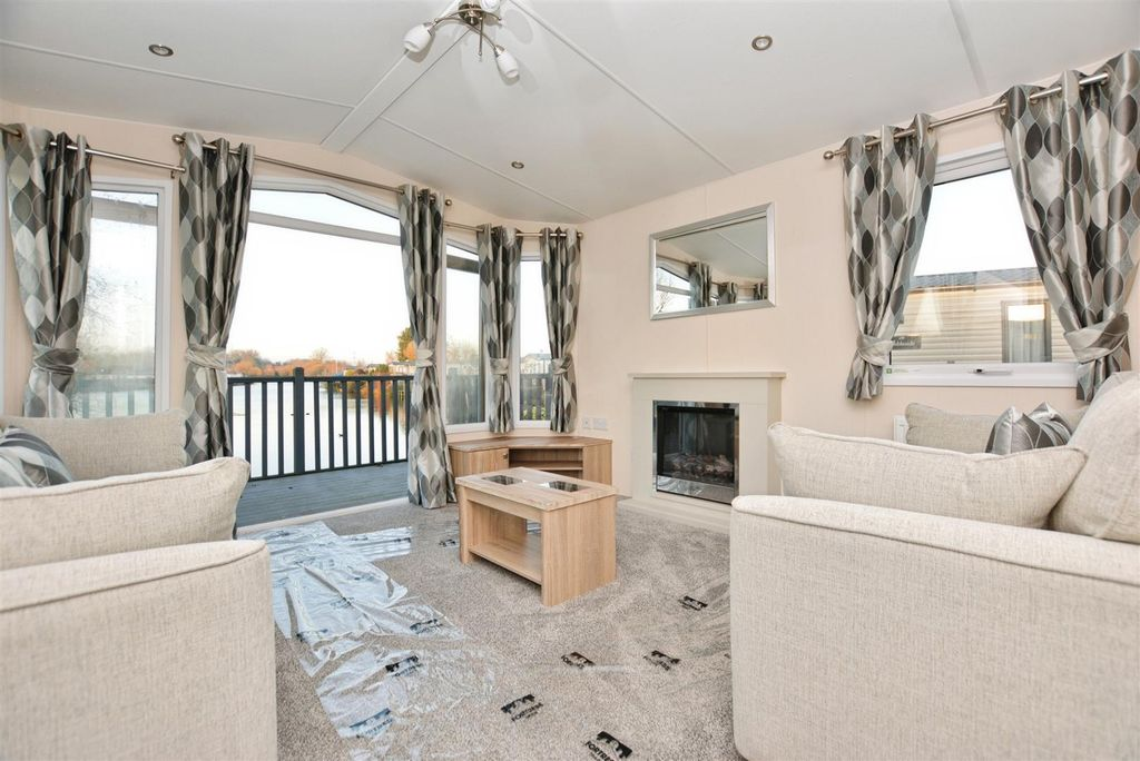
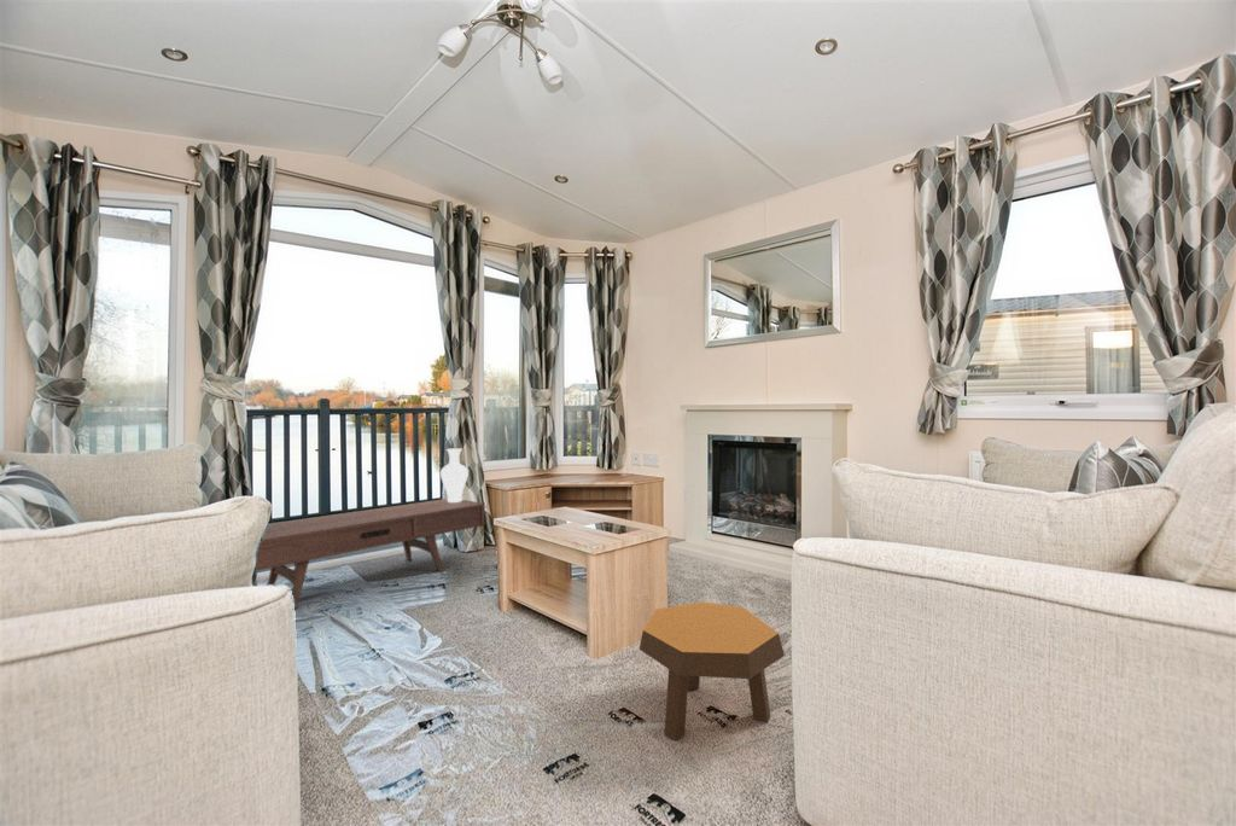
+ footstool (710, 665)
+ coffee table (360, 548)
+ vase (454, 475)
